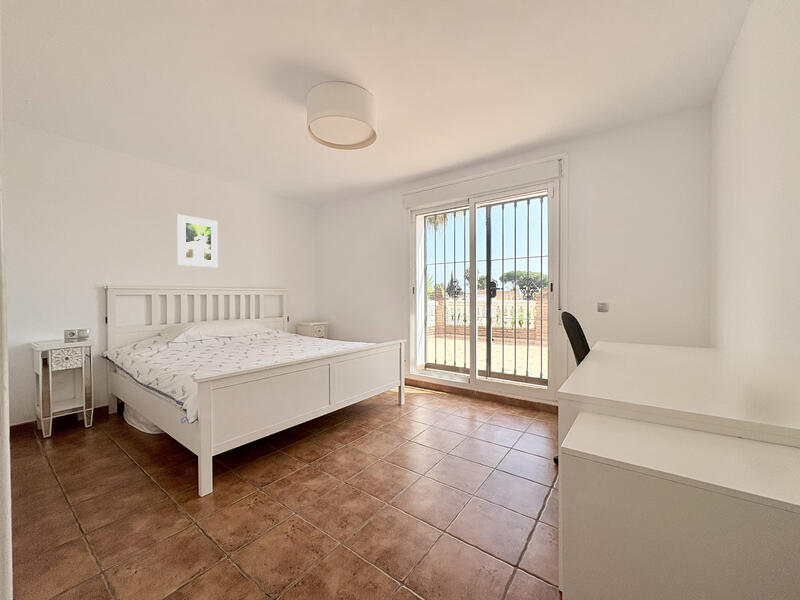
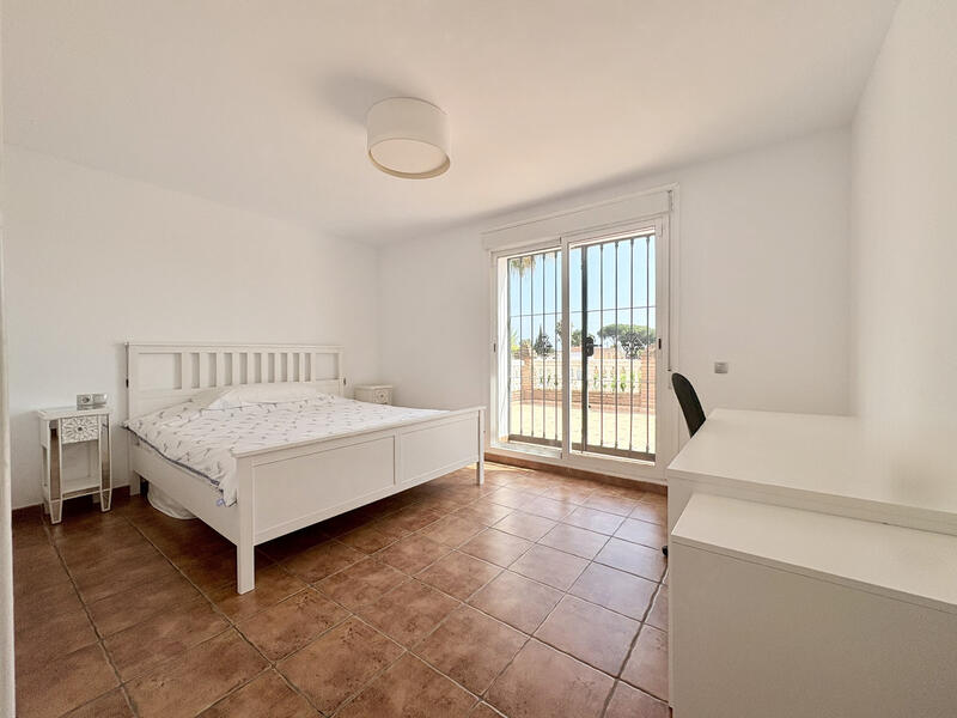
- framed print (198, 242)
